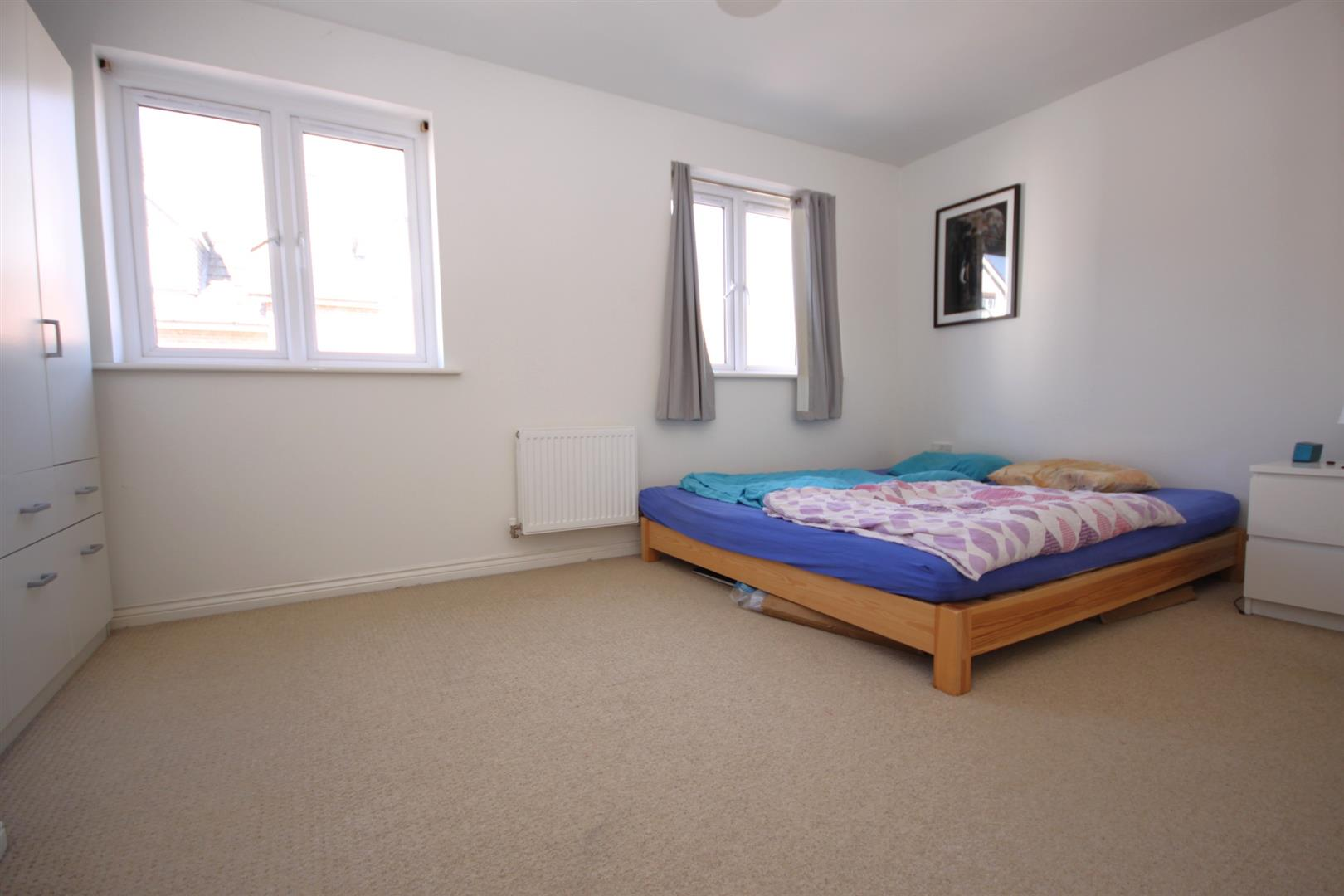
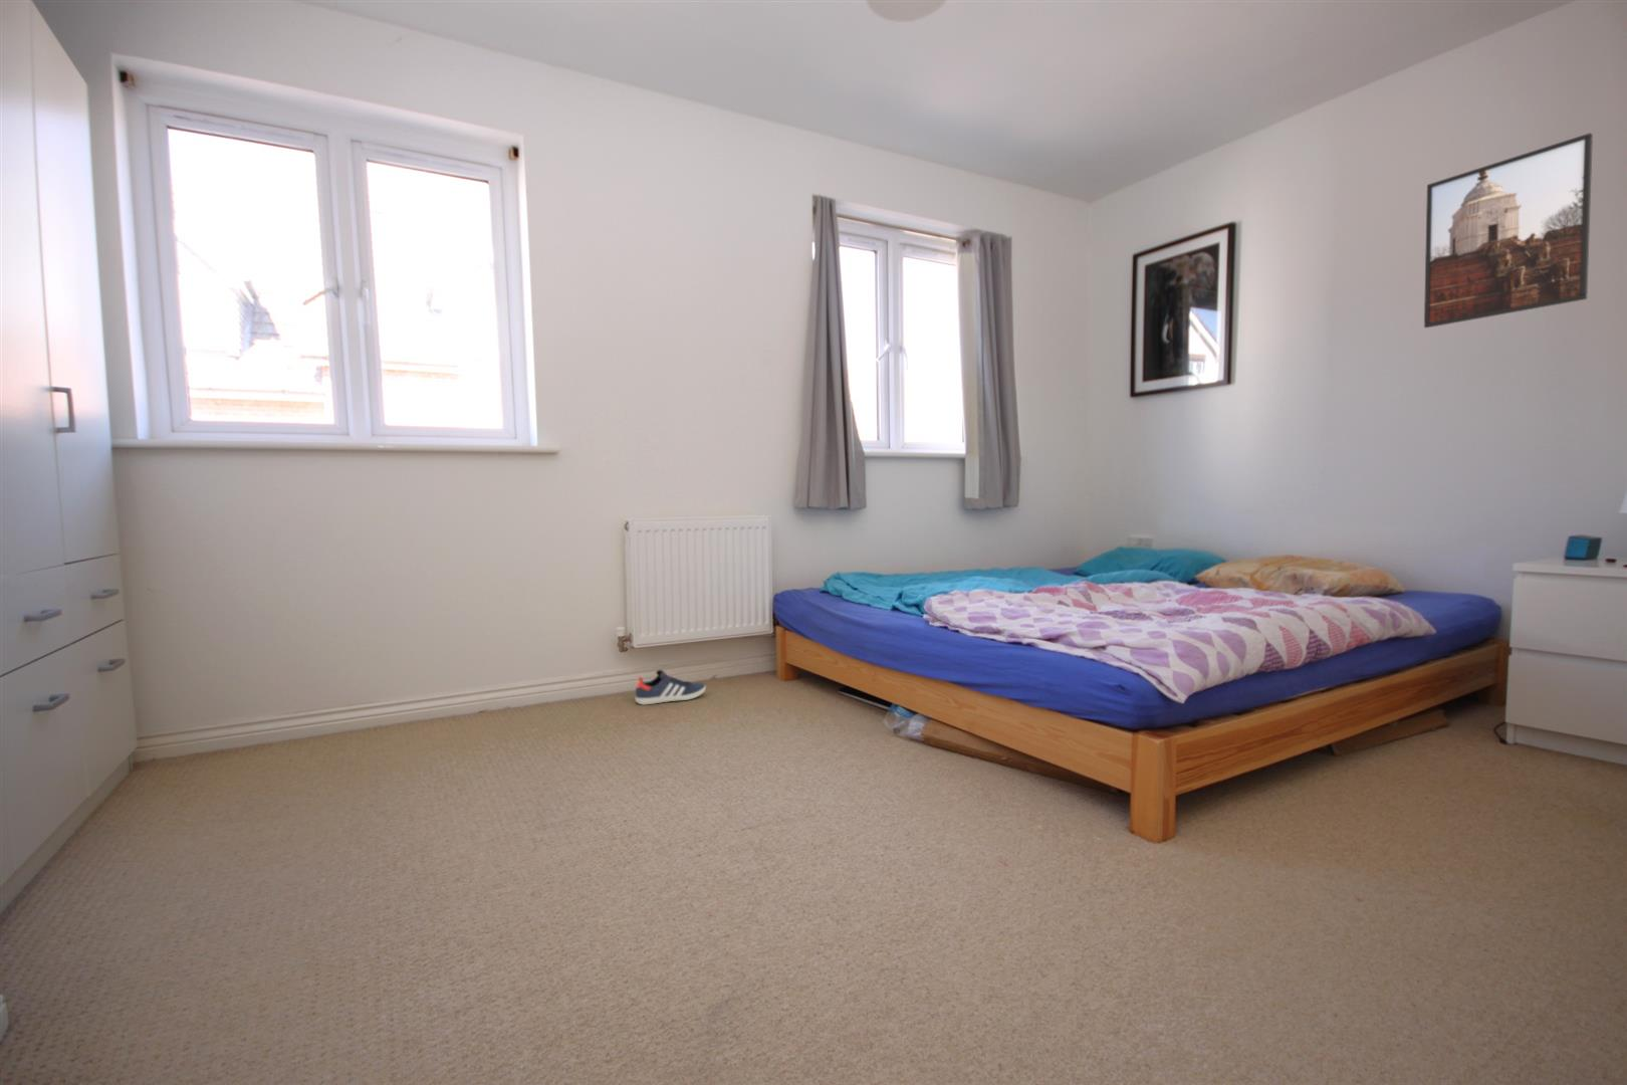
+ sneaker (671, 684)
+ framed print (1501, 239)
